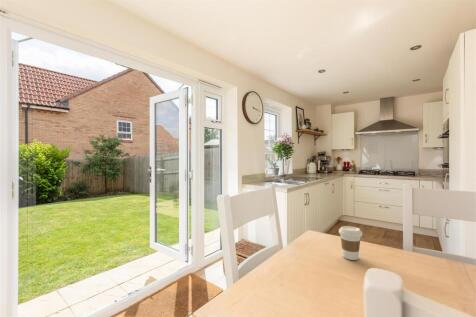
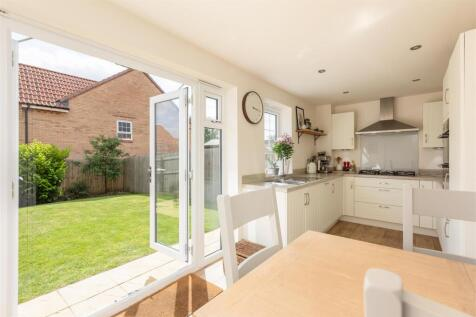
- coffee cup (350, 242)
